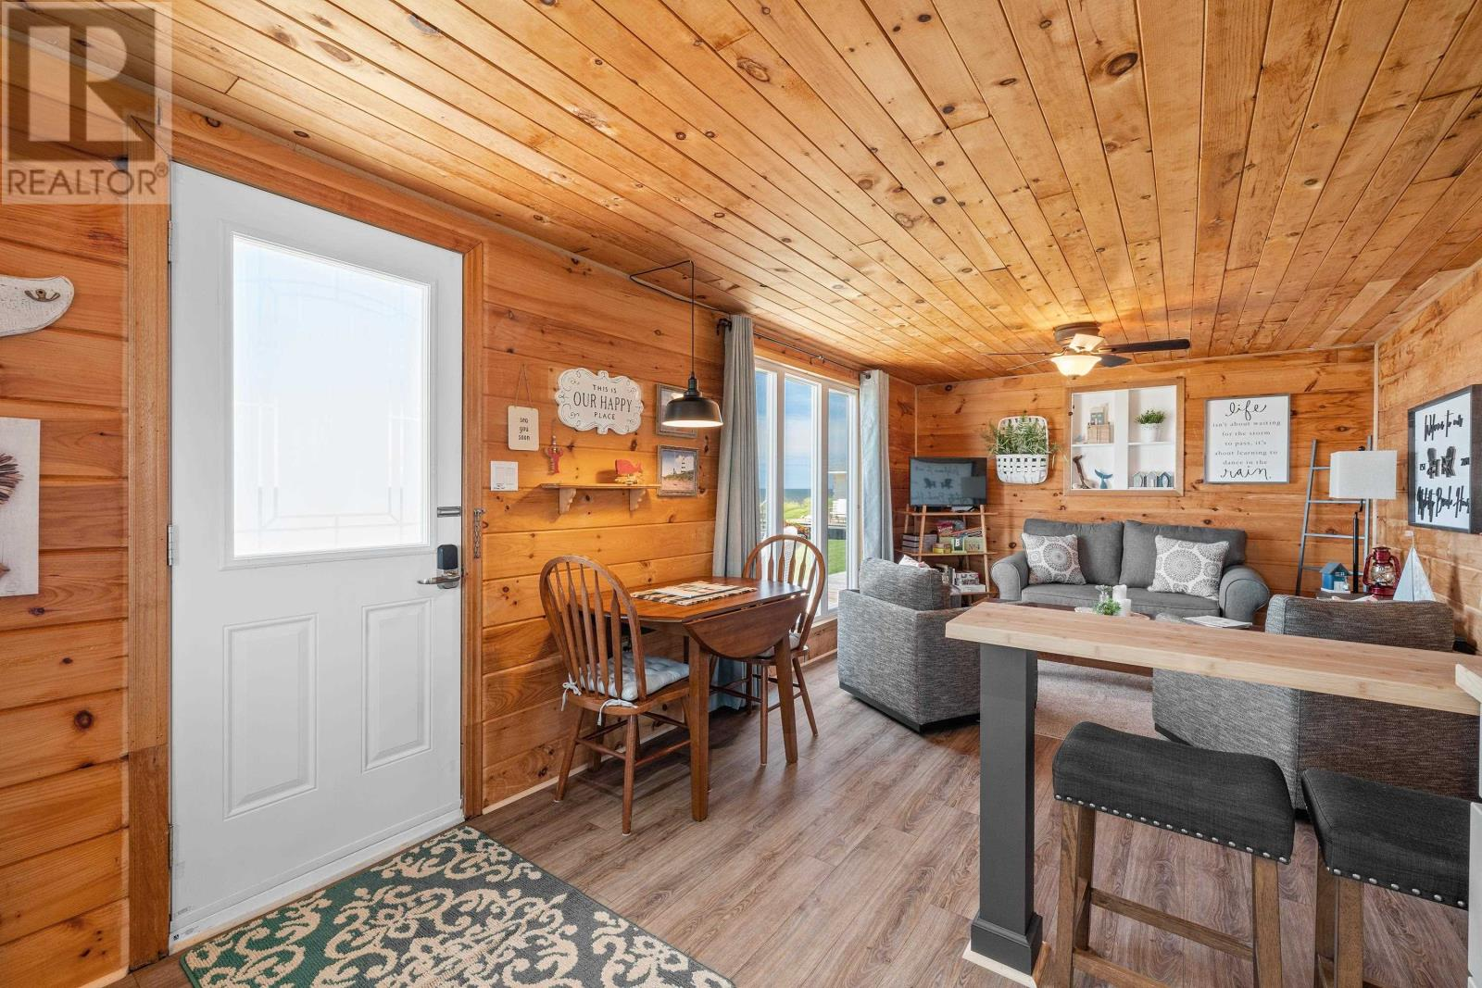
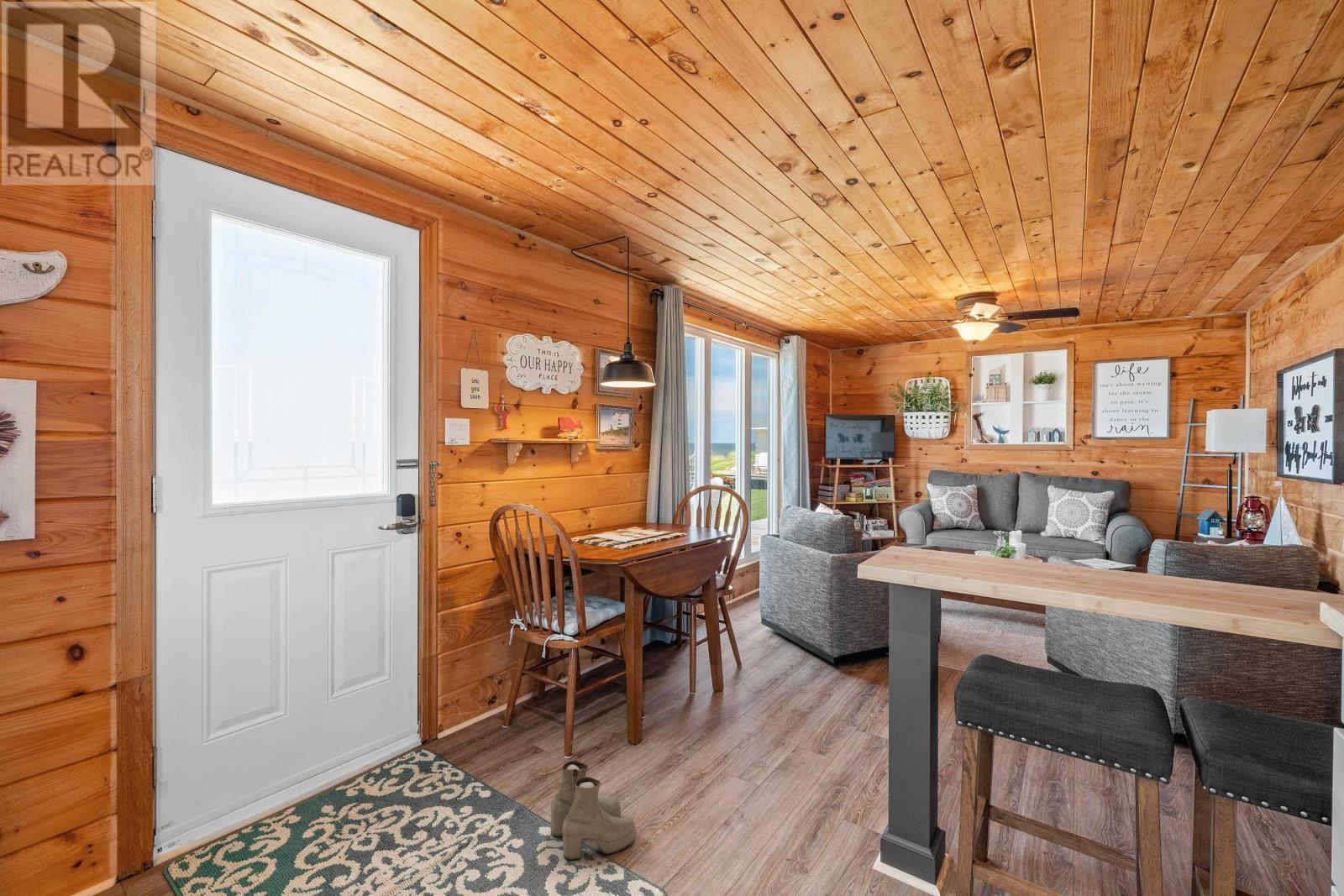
+ boots (592, 802)
